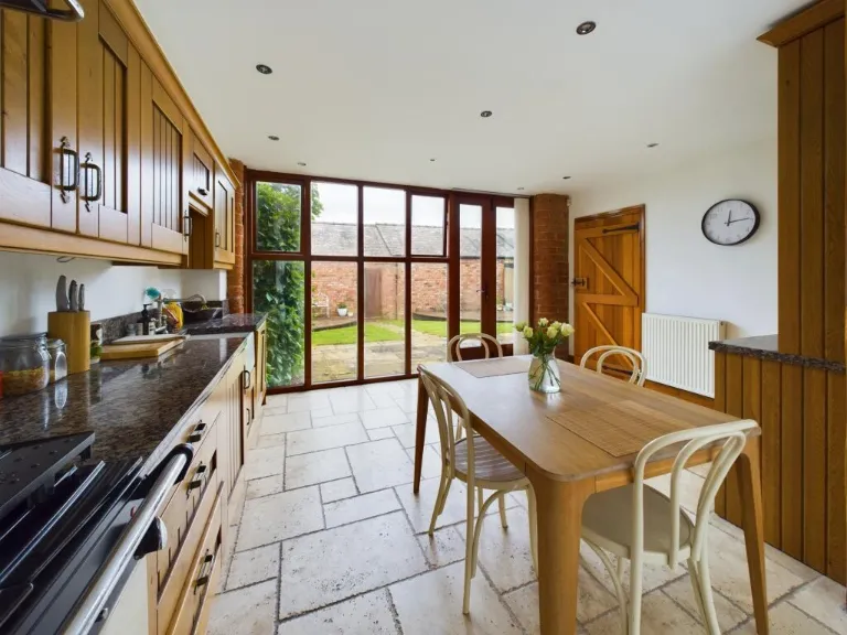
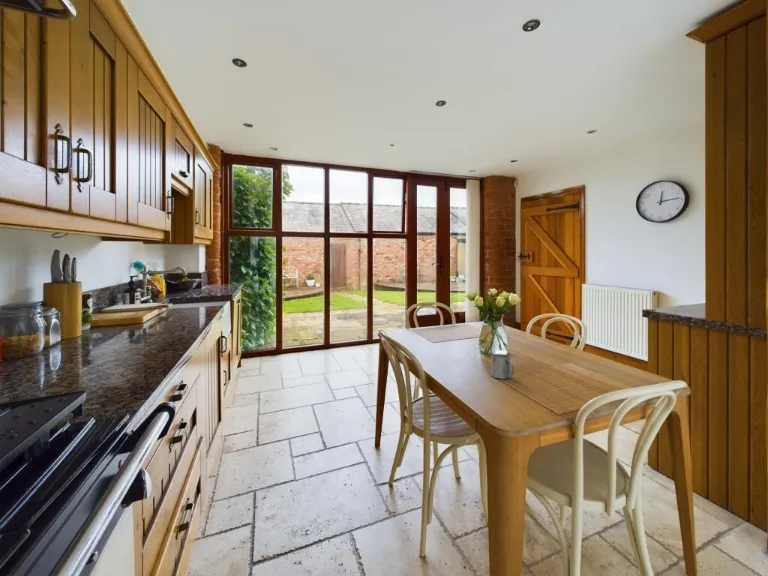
+ mug (503, 366)
